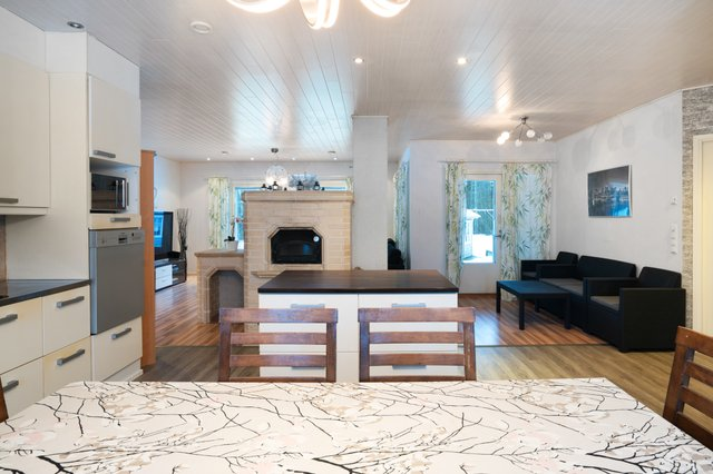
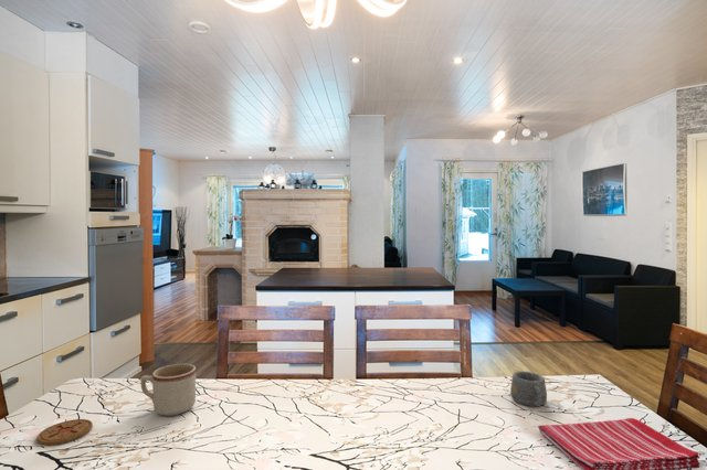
+ coaster (65, 430)
+ mug (530, 389)
+ mug (168, 388)
+ dish towel (613, 441)
